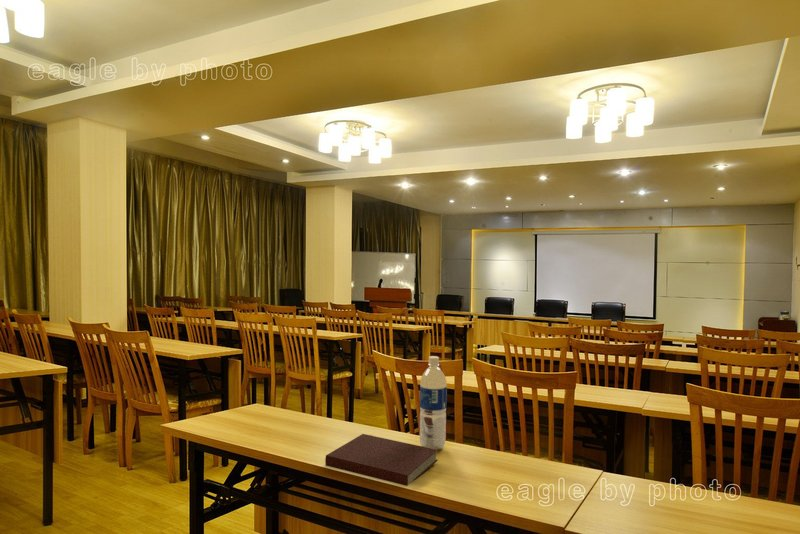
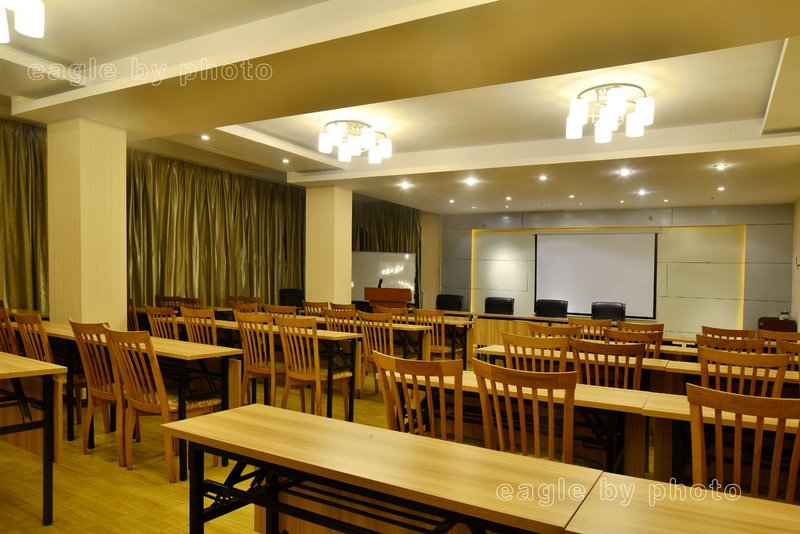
- water bottle (433, 402)
- notebook (382, 458)
